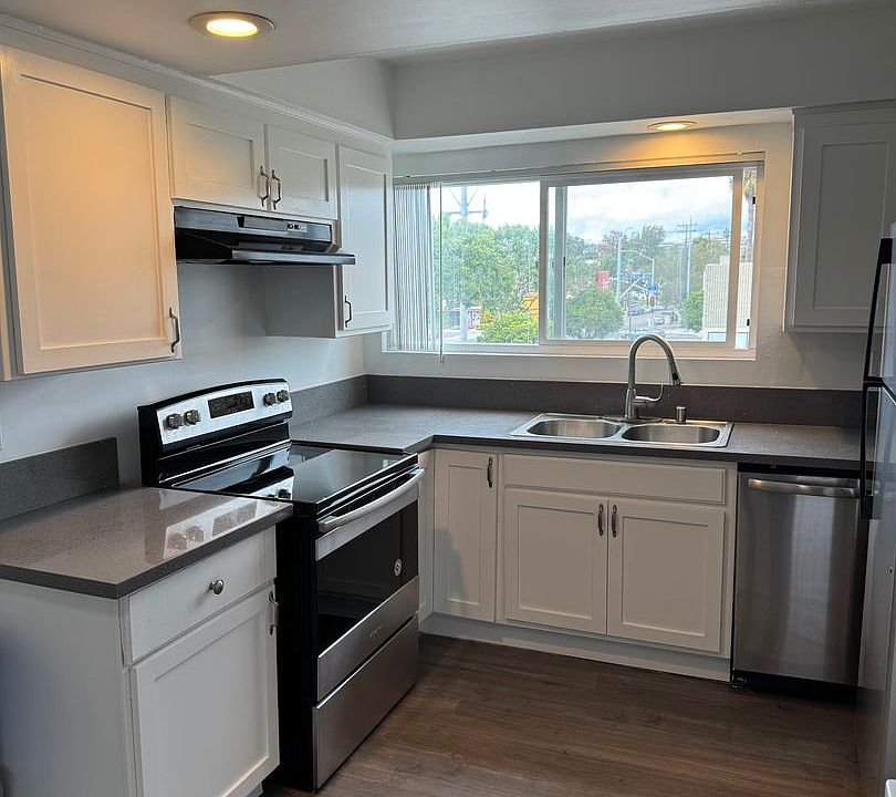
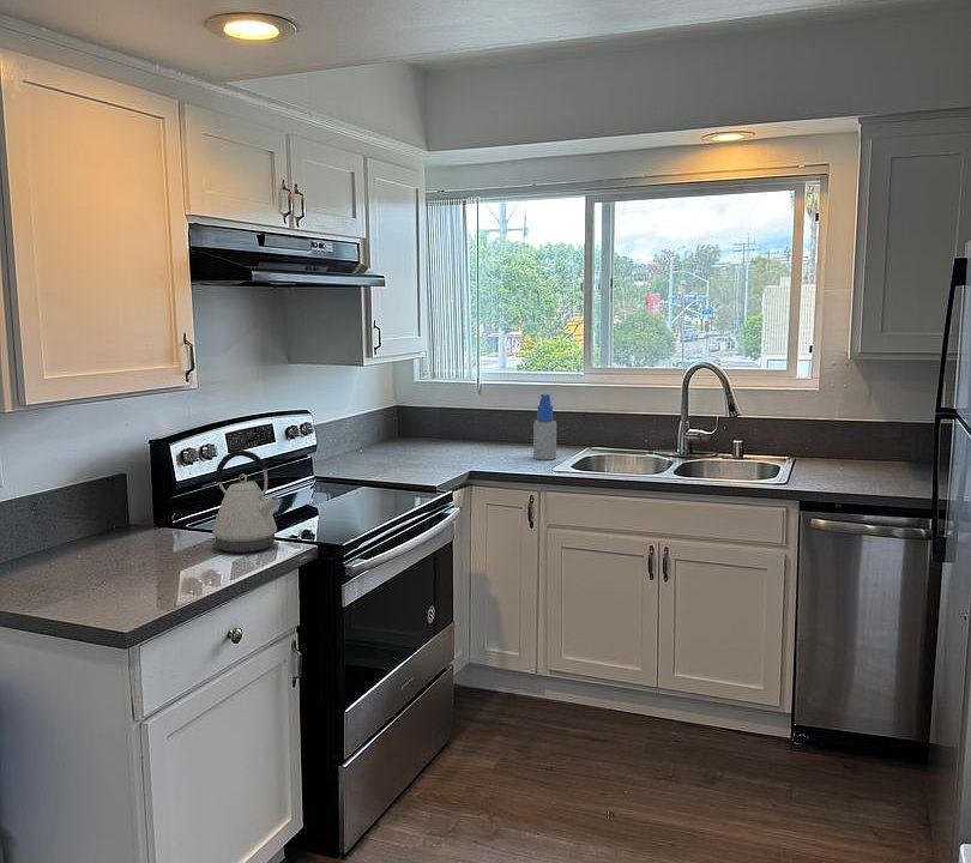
+ kettle (246, 499)
+ spray bottle (544, 426)
